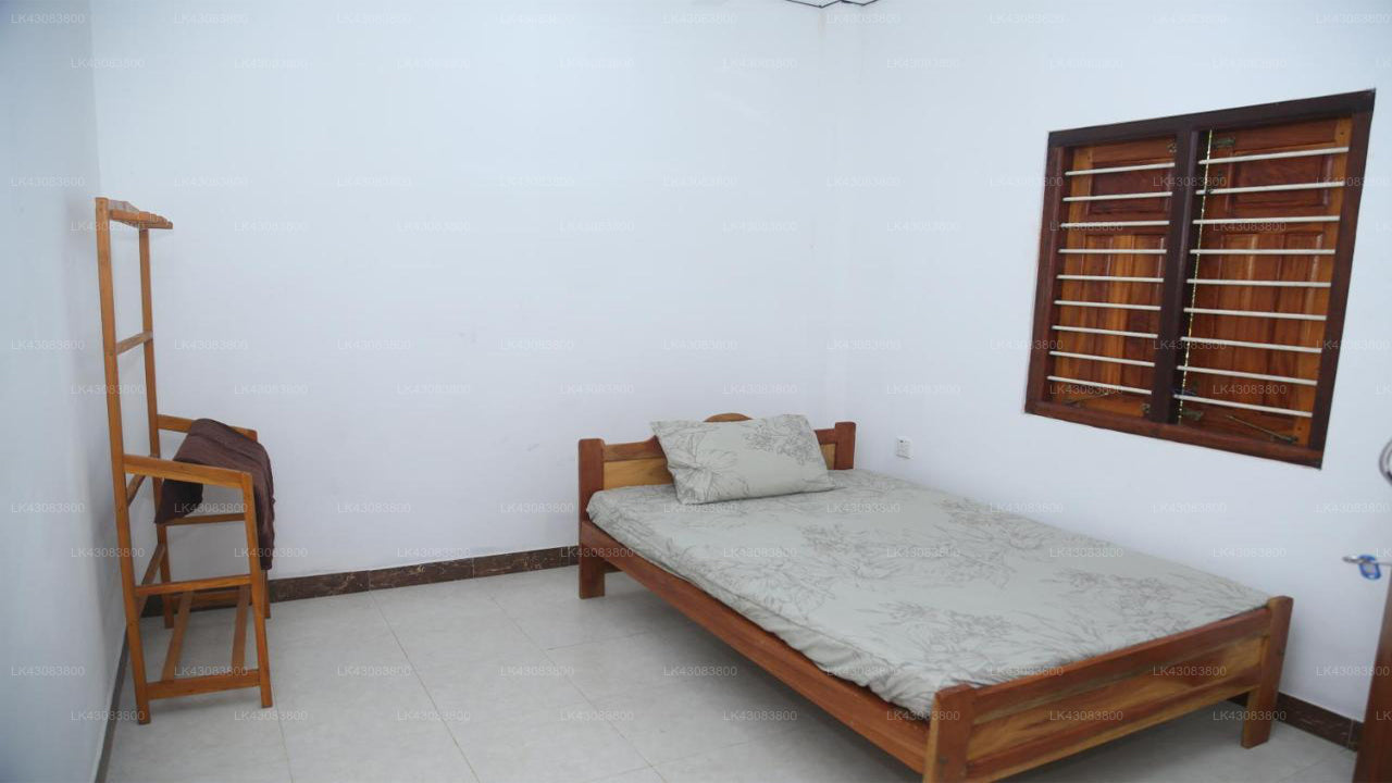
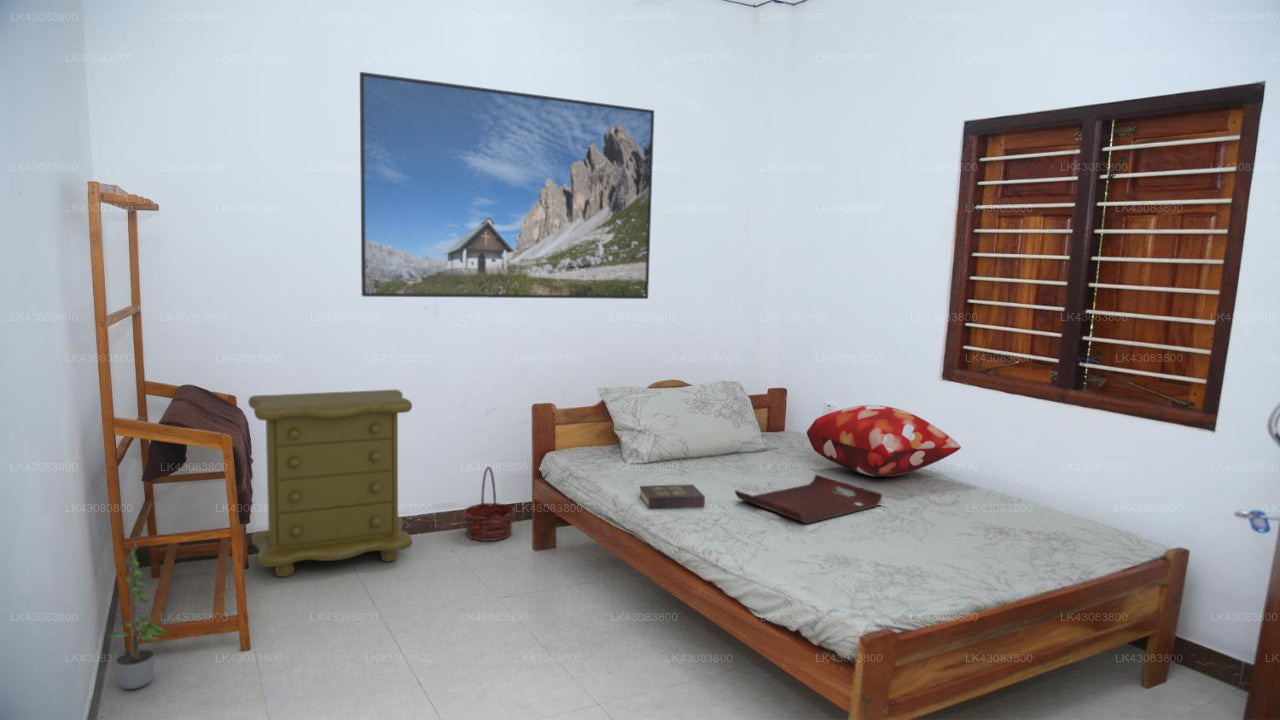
+ hardback book (671, 496)
+ potted plant (138, 613)
+ serving tray (808, 497)
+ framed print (518, 196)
+ dresser (333, 480)
+ decorative pillow (881, 439)
+ basket (489, 503)
